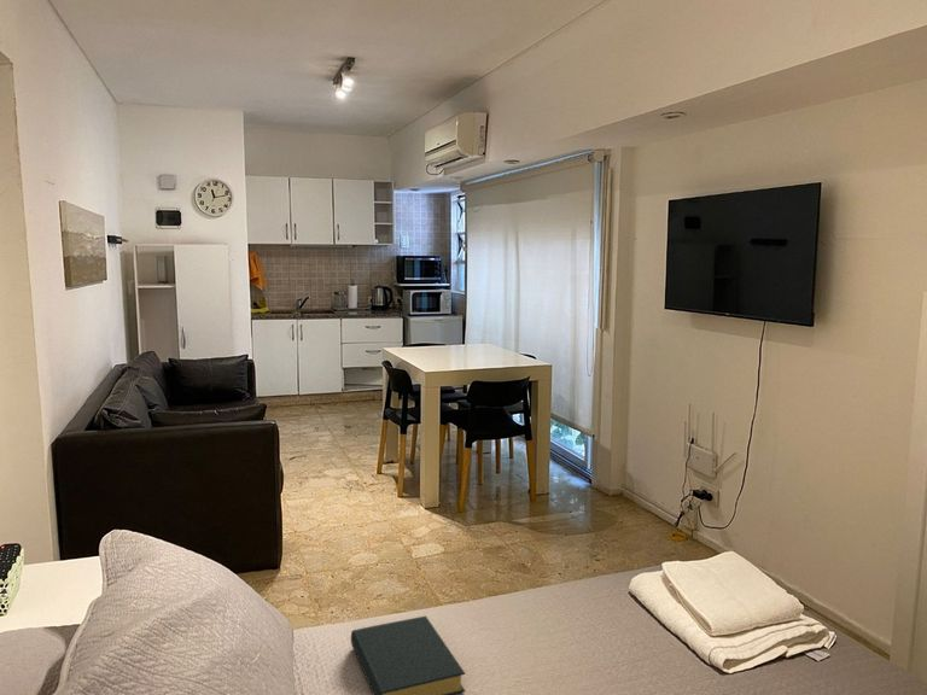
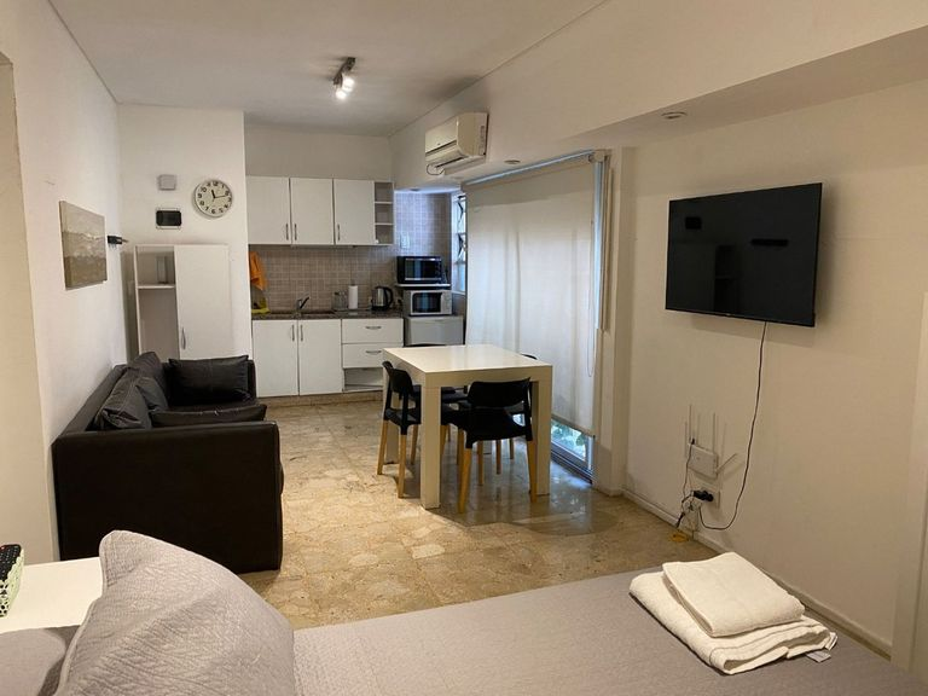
- hardback book (404, 659)
